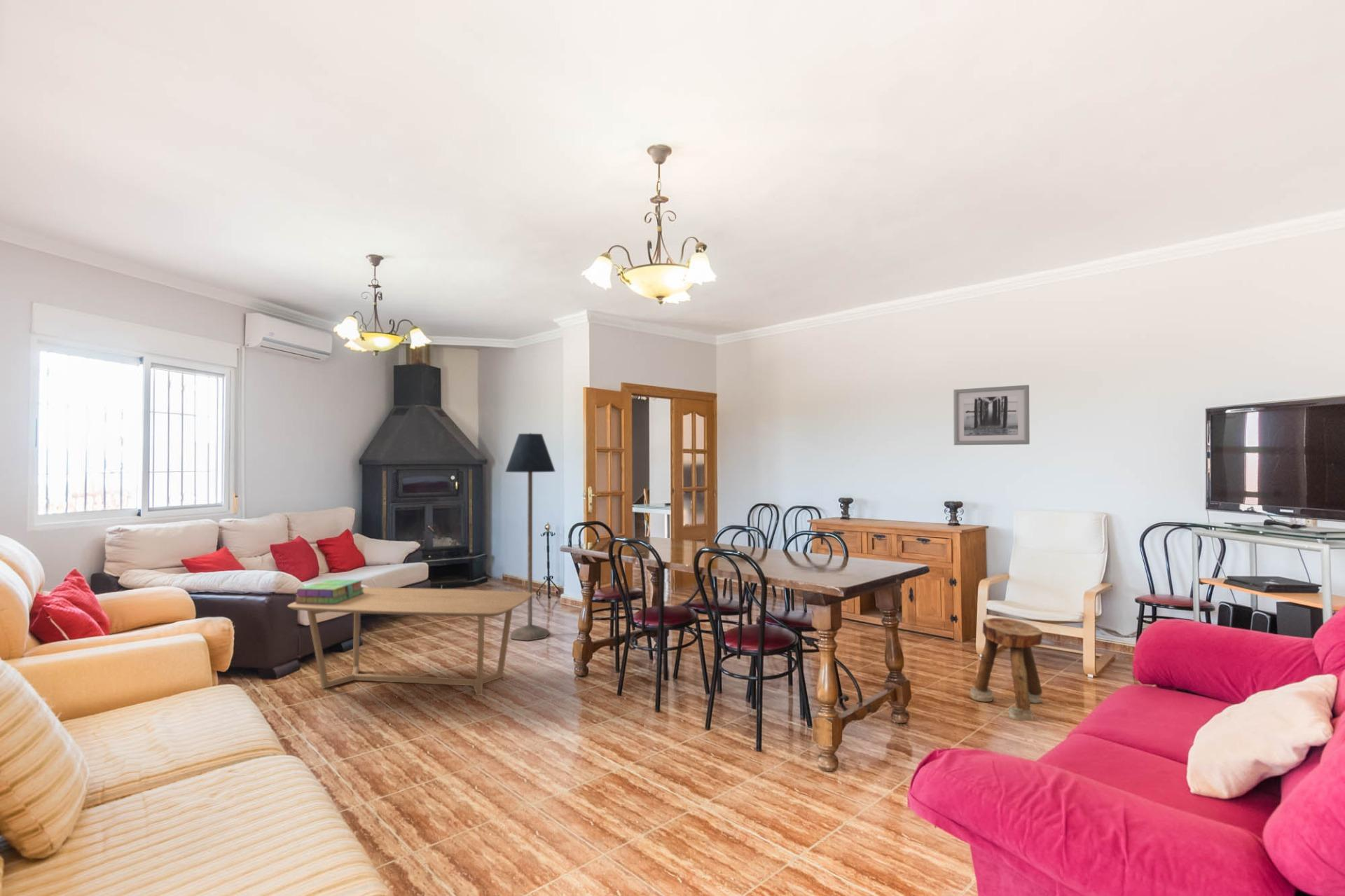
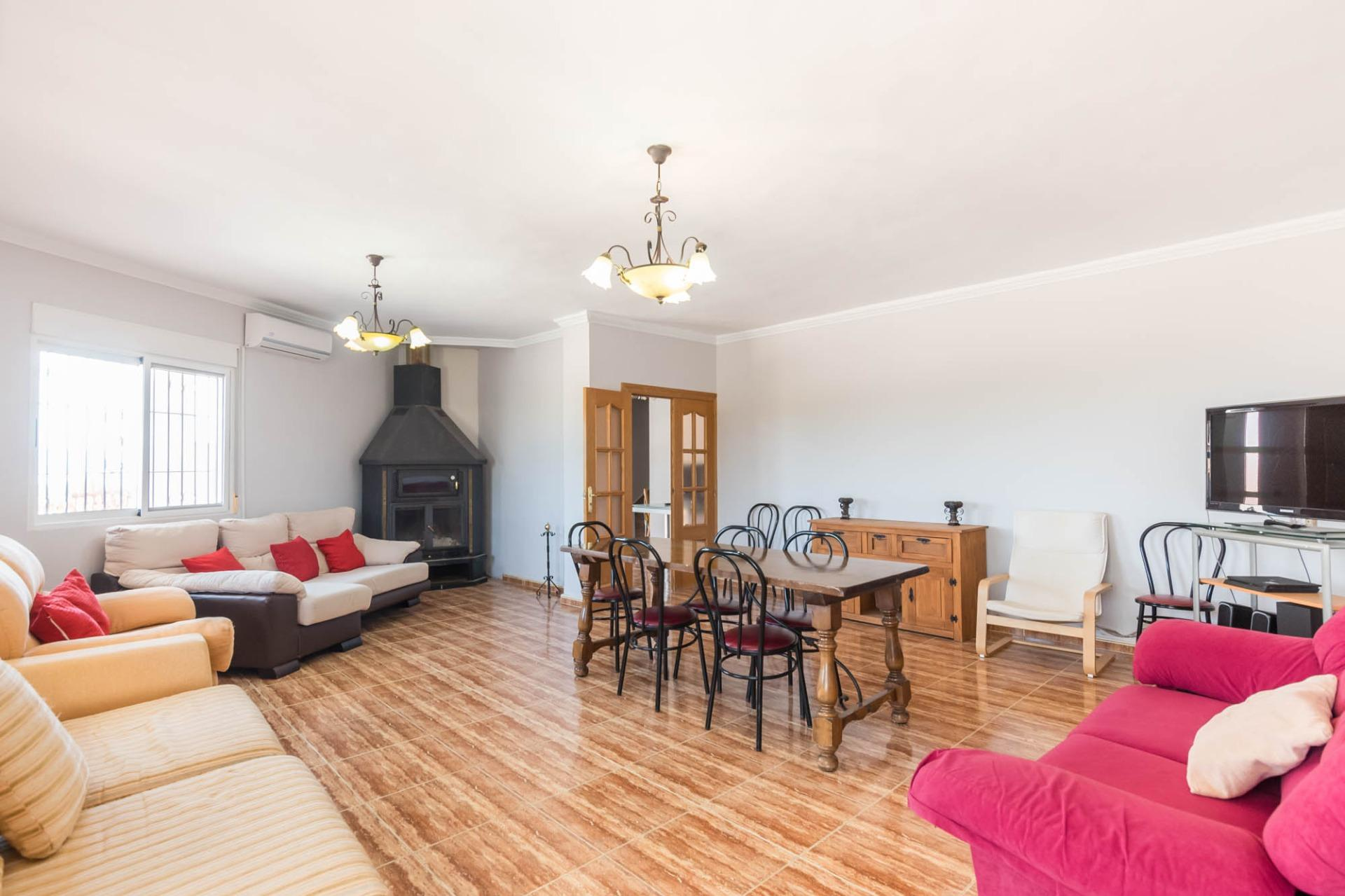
- stool (1014, 665)
- stack of books (331, 591)
- wall art (990, 415)
- floor lamp (530, 534)
- coffee table (414, 614)
